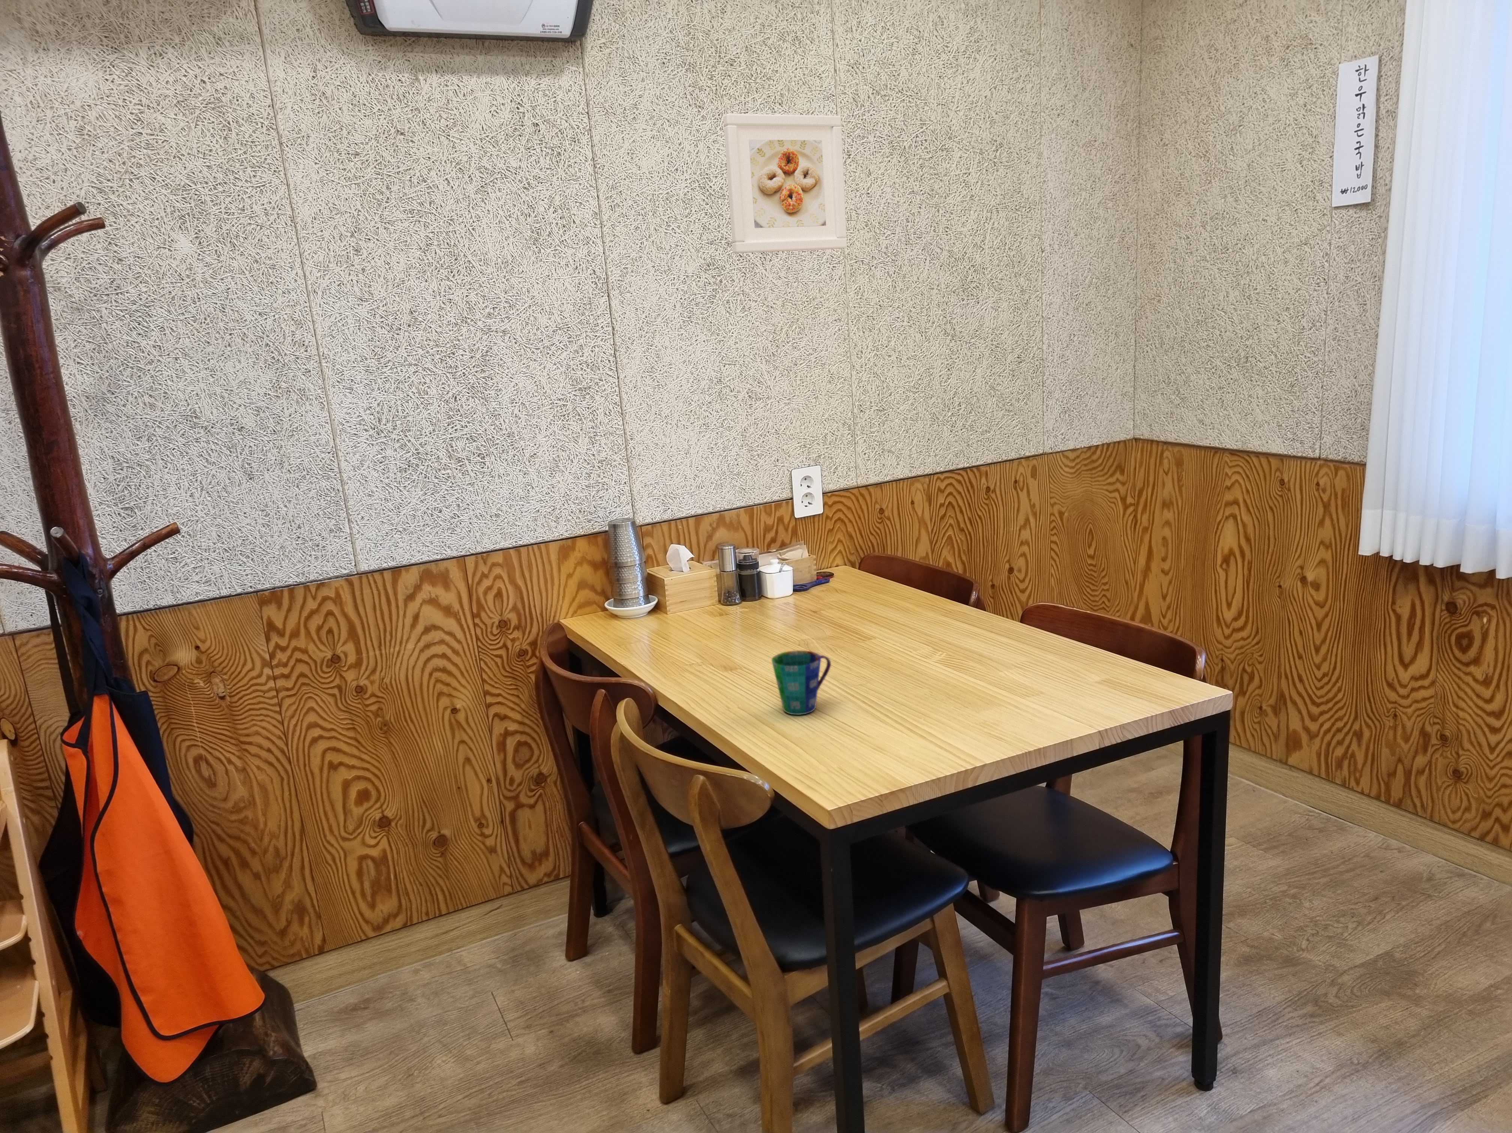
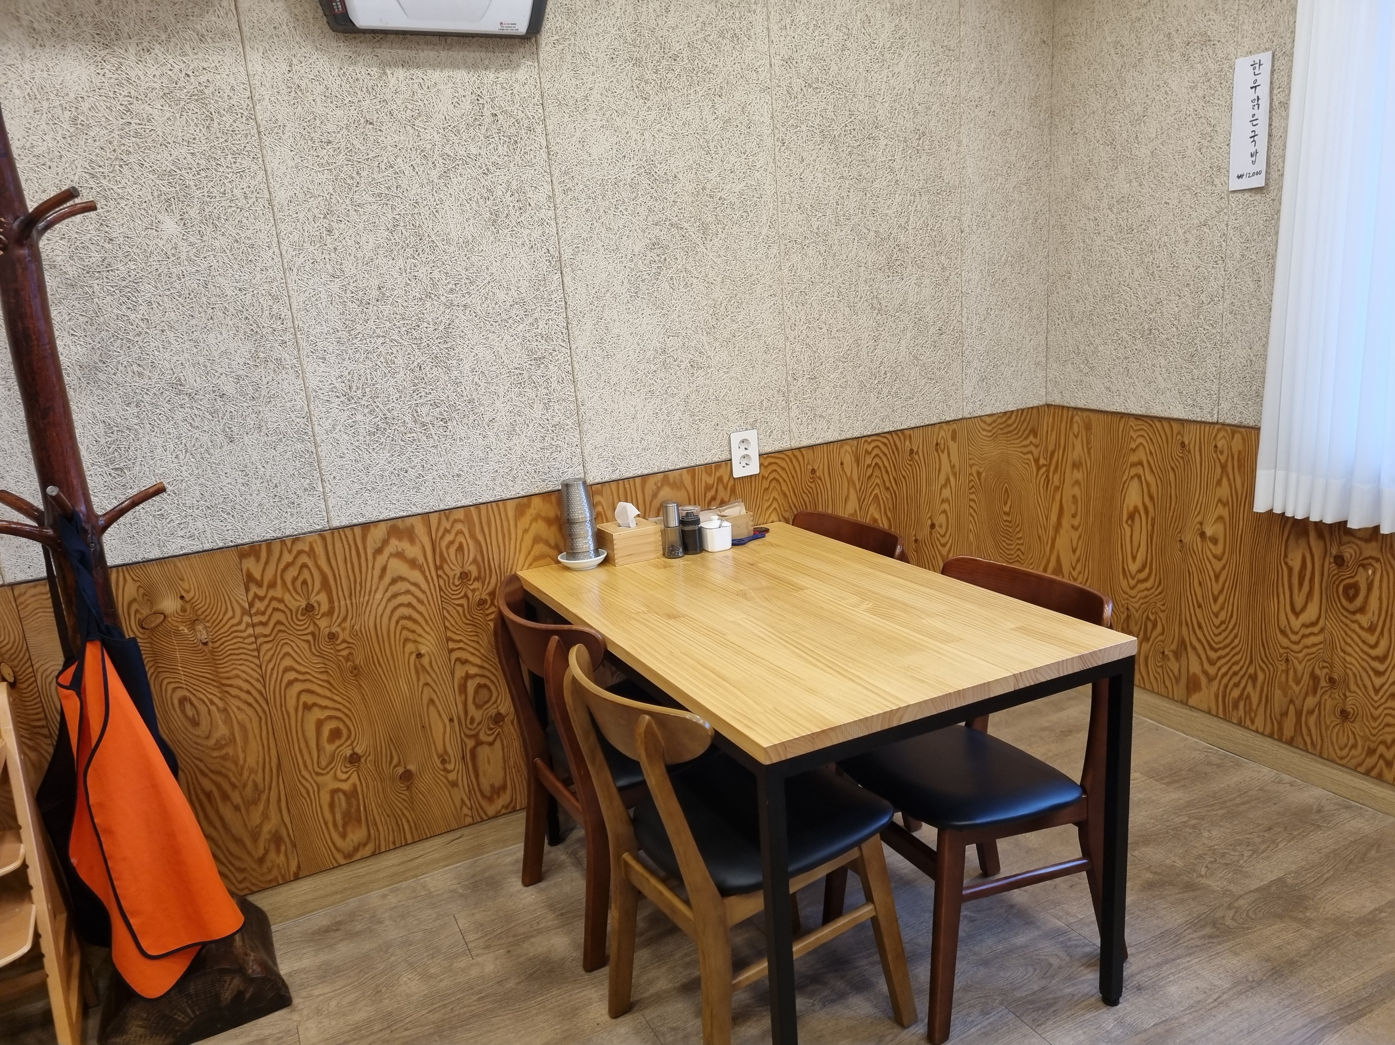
- cup (804, 682)
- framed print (787, 184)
